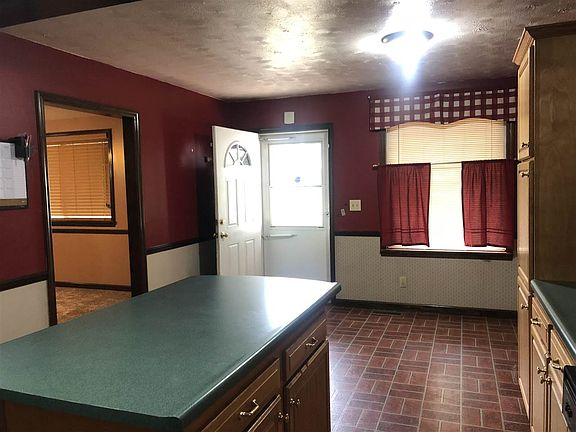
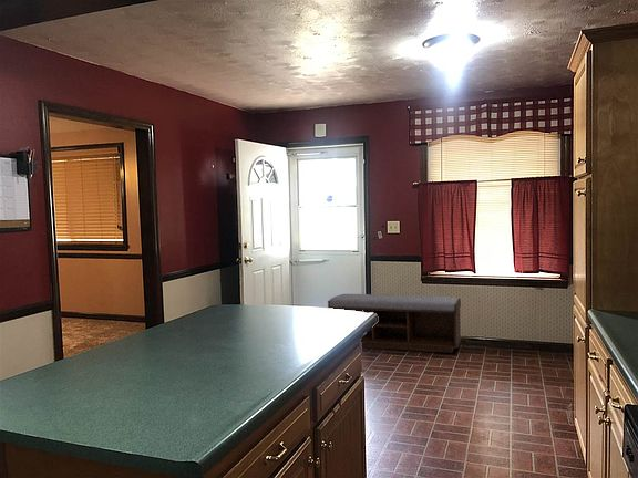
+ bench (393, 320)
